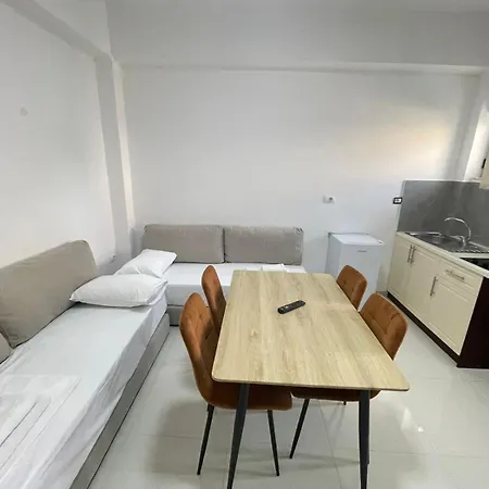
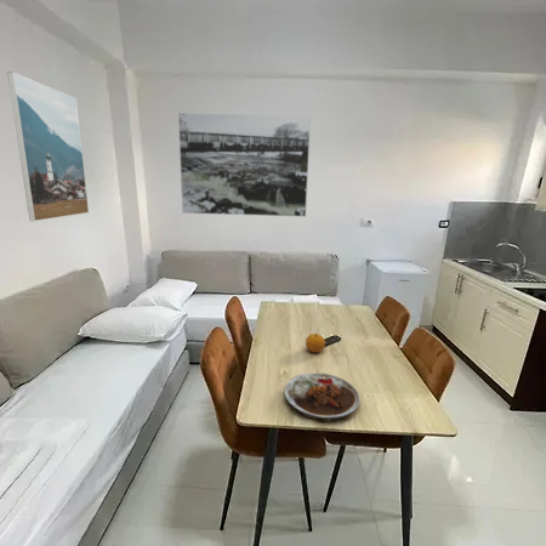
+ fruit (315, 341)
+ plate (320, 393)
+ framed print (55, 154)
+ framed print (244, 166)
